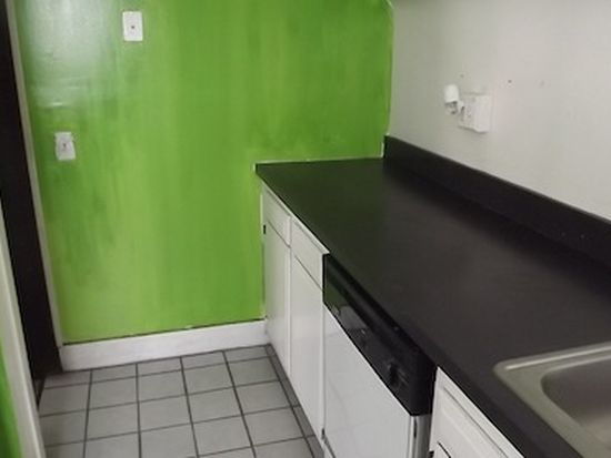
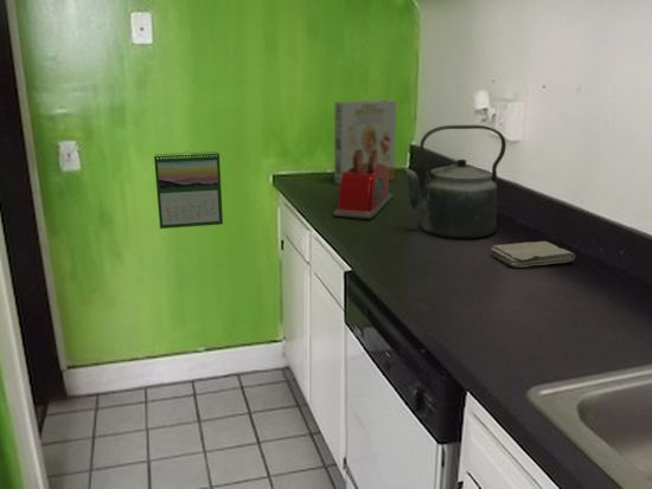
+ cereal box (365, 142)
+ calendar (188, 189)
+ washcloth (531, 252)
+ kettle (453, 178)
+ toaster (364, 178)
